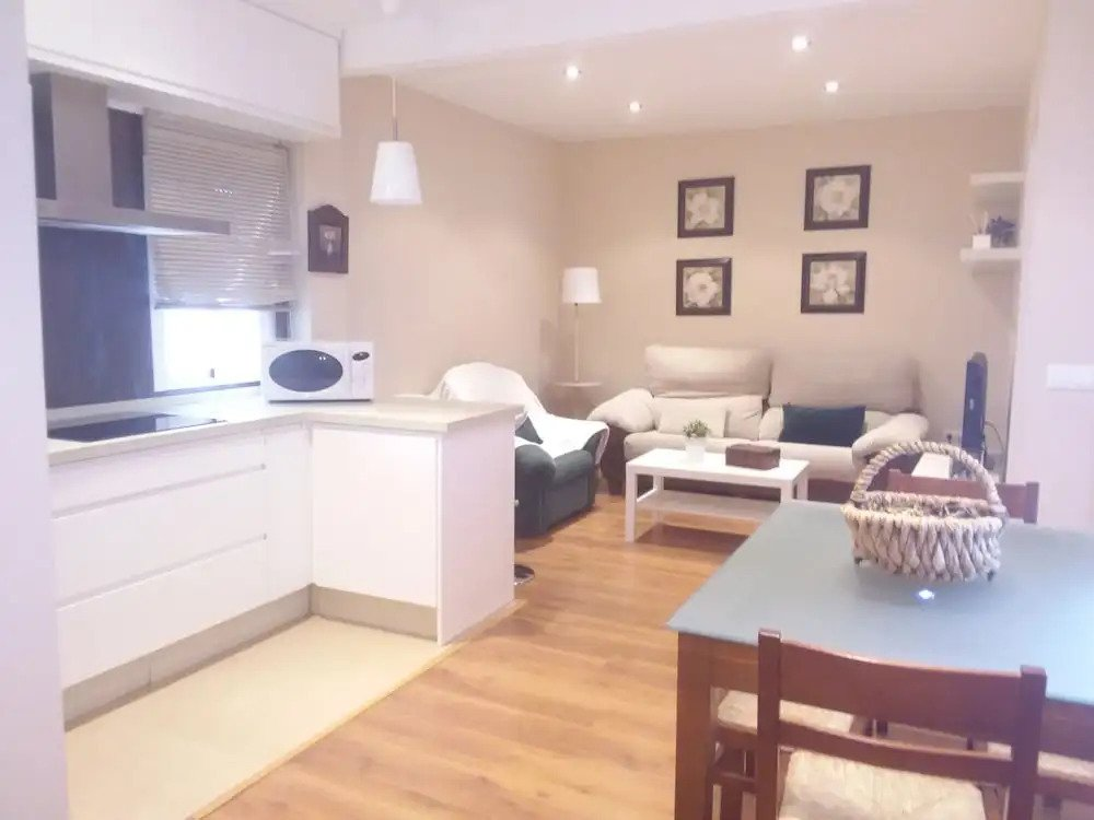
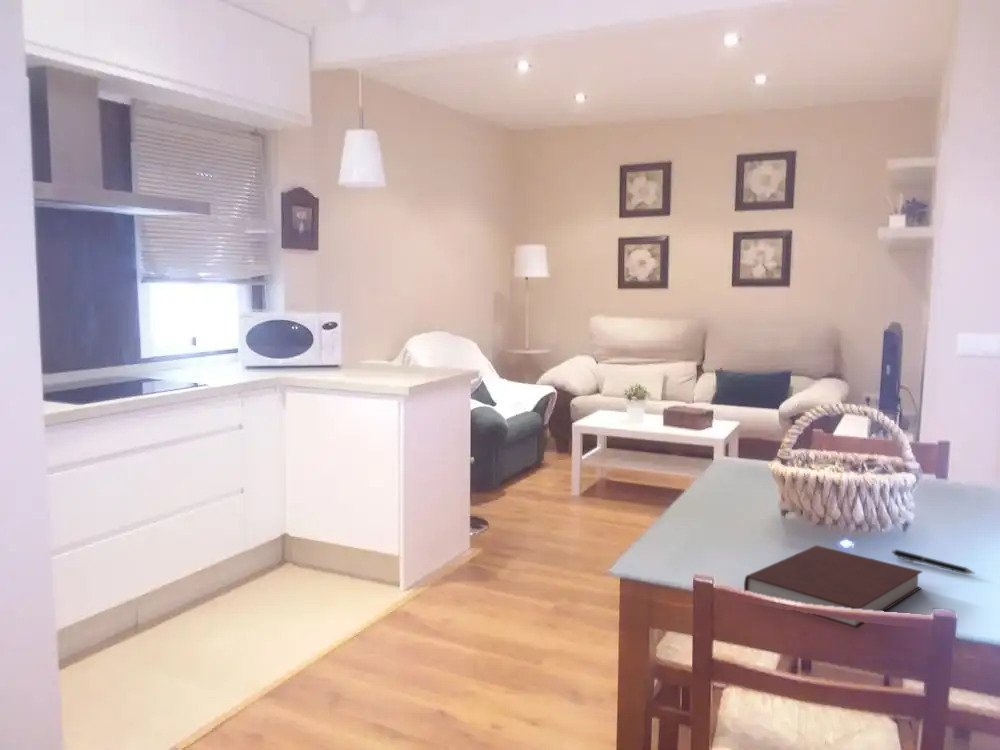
+ pen (932, 561)
+ notebook (834, 582)
